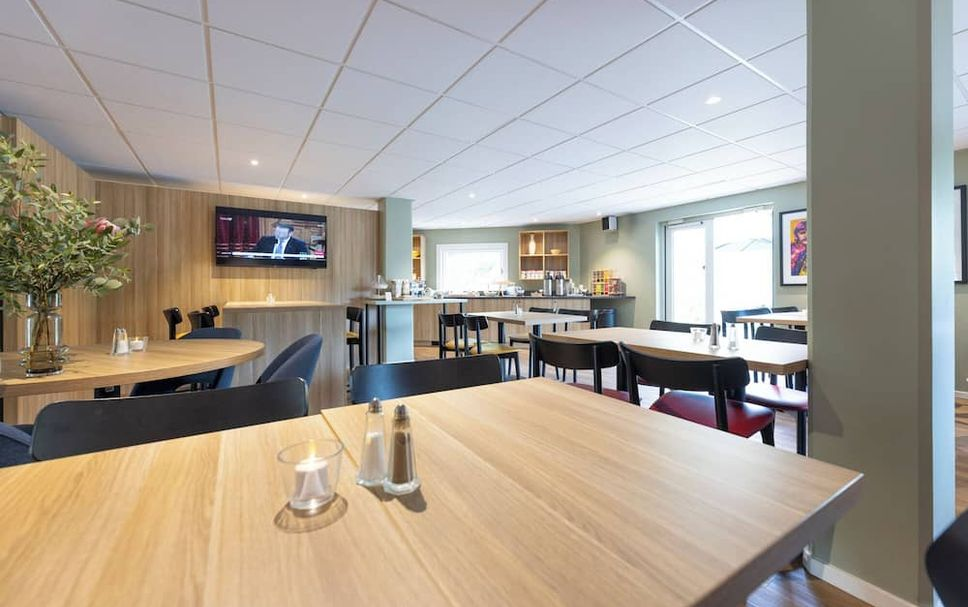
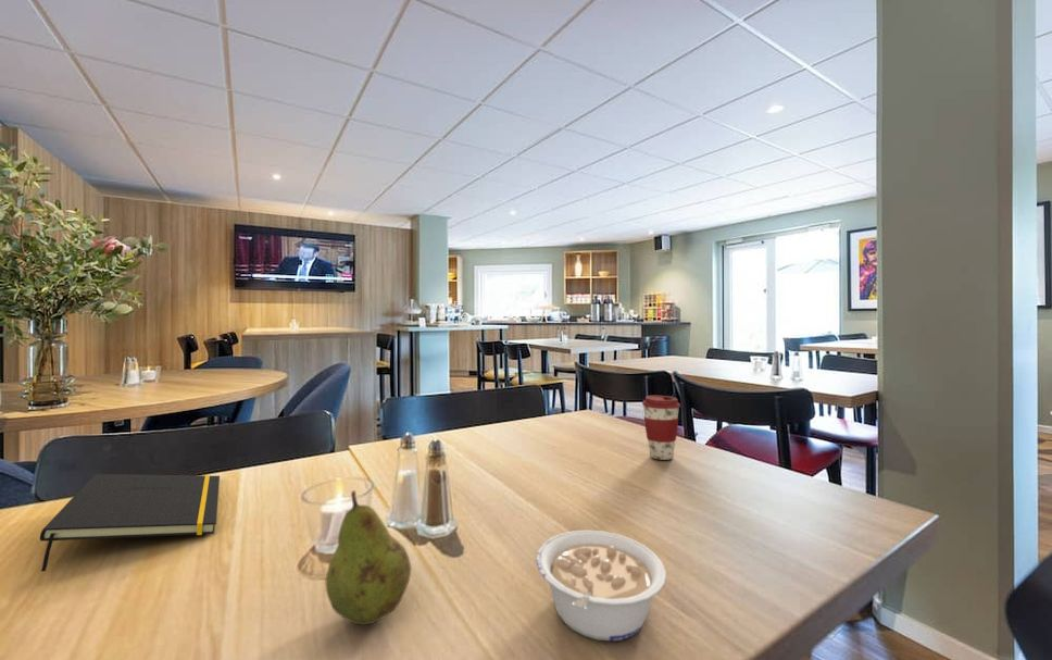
+ fruit (371, 553)
+ legume (601, 583)
+ coffee cup (661, 426)
+ notepad (149, 501)
